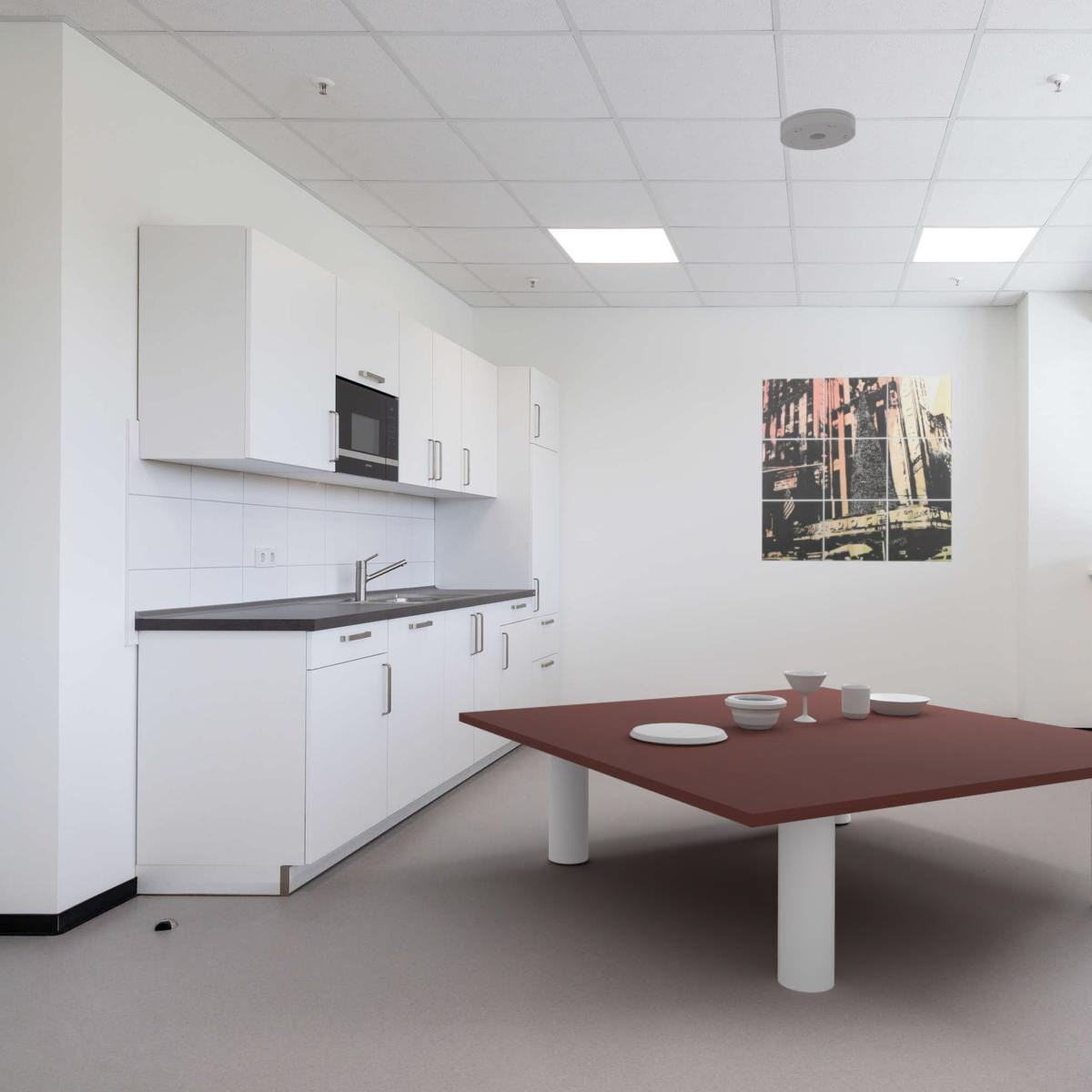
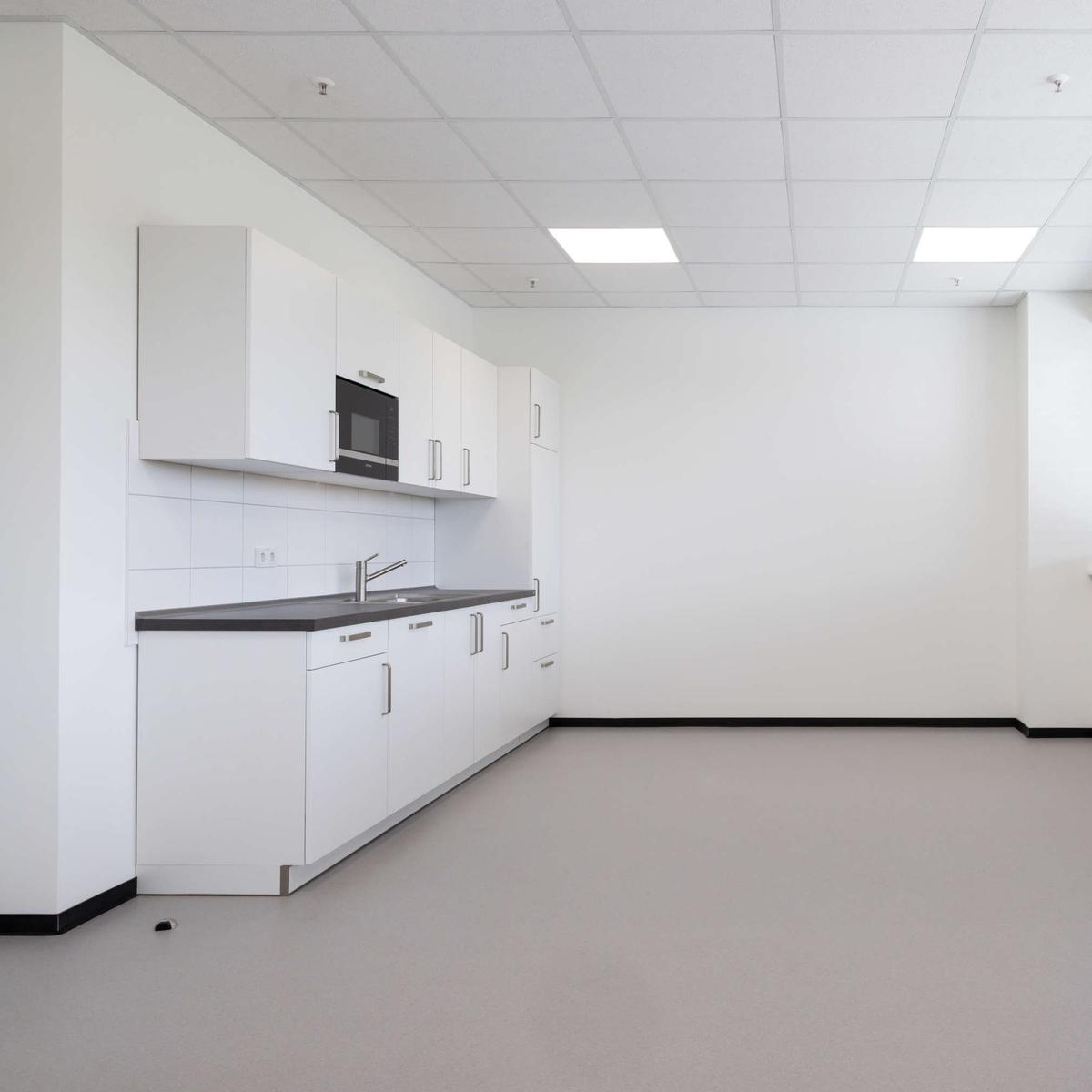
- wall art (855, 469)
- smoke detector (817, 129)
- dining table (797, 781)
